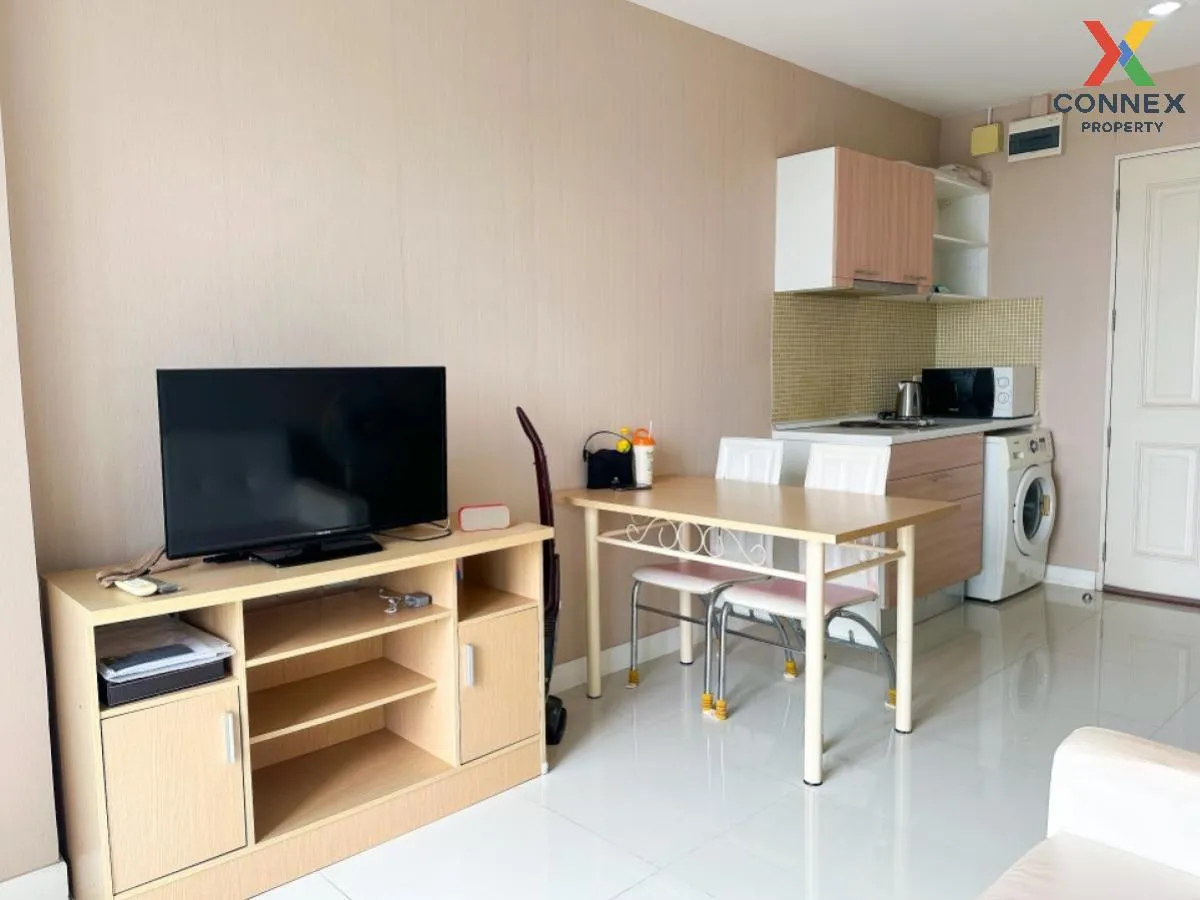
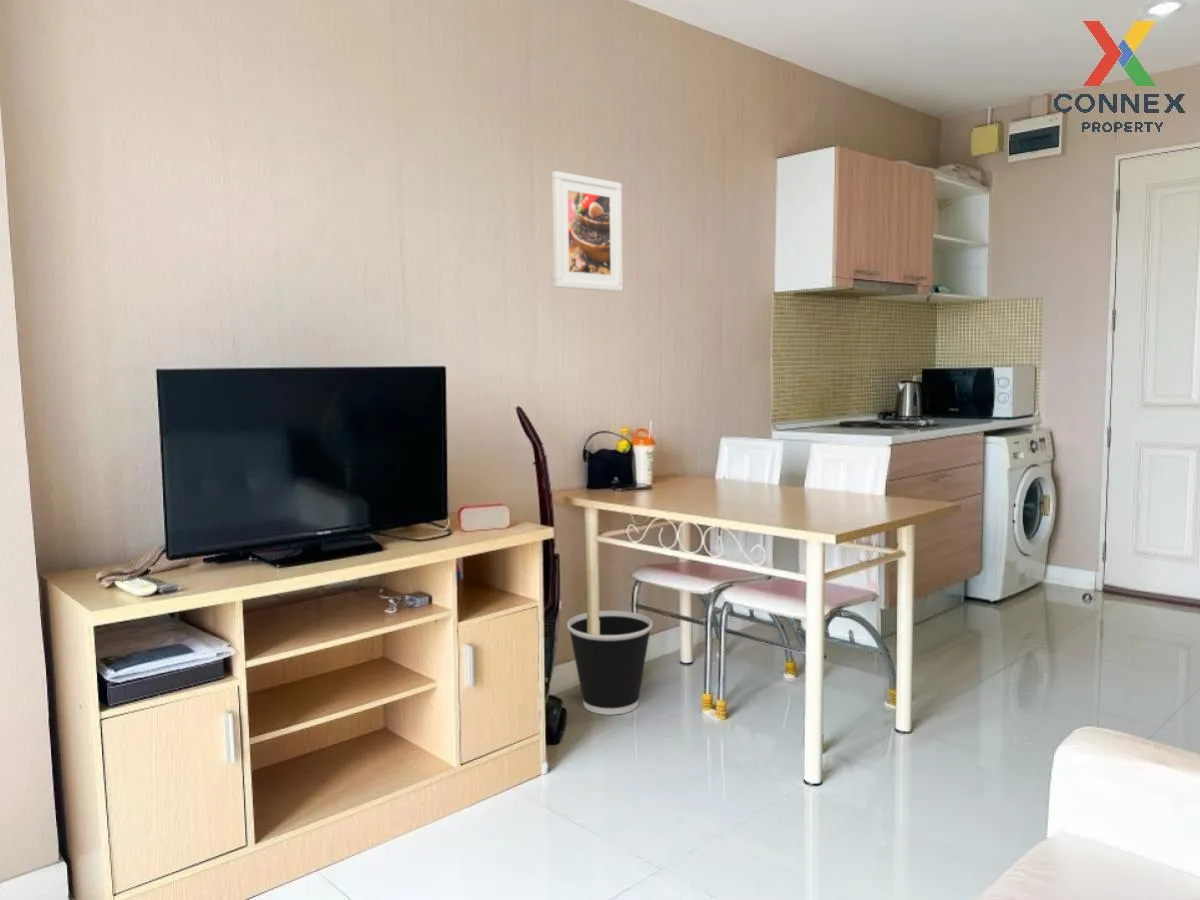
+ wastebasket (610, 663)
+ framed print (588, 233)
